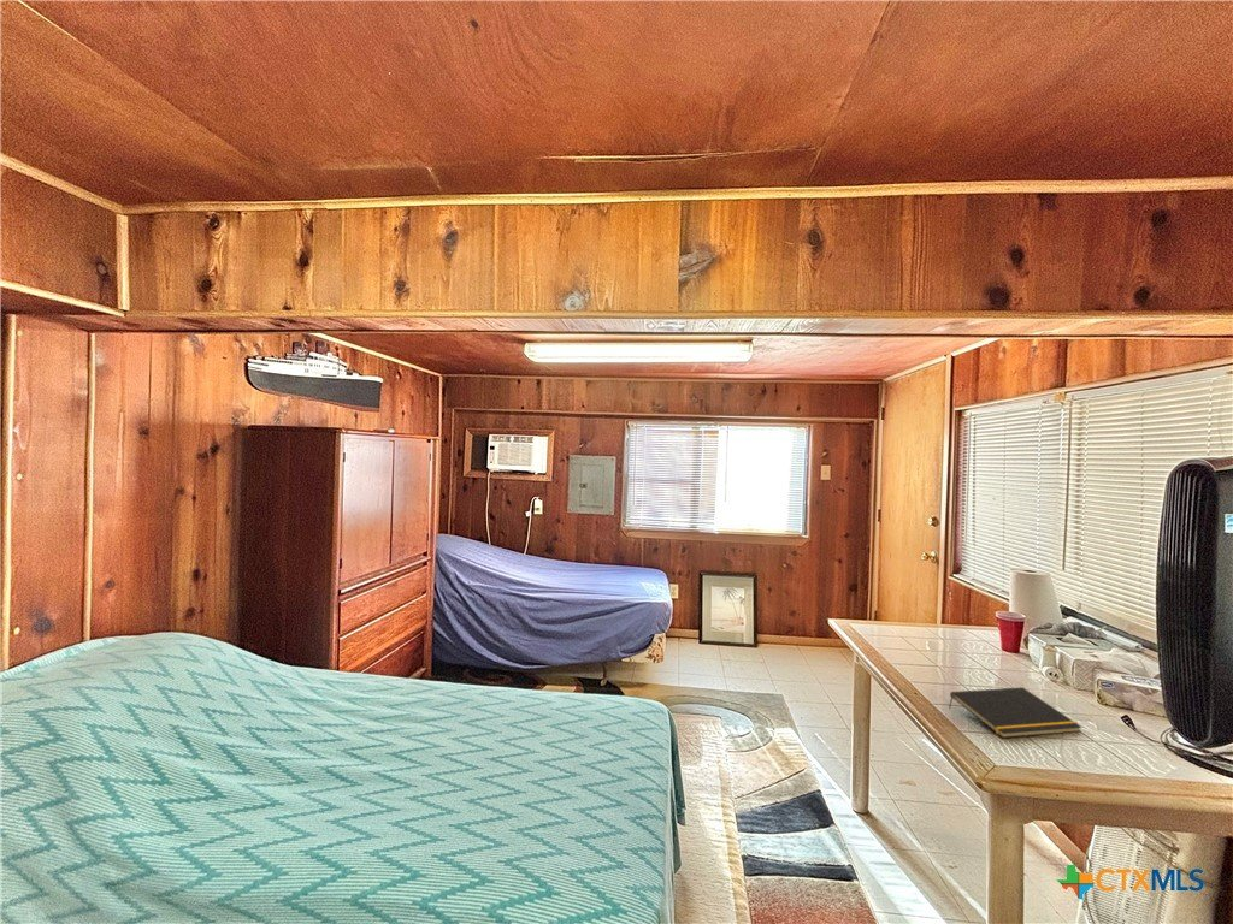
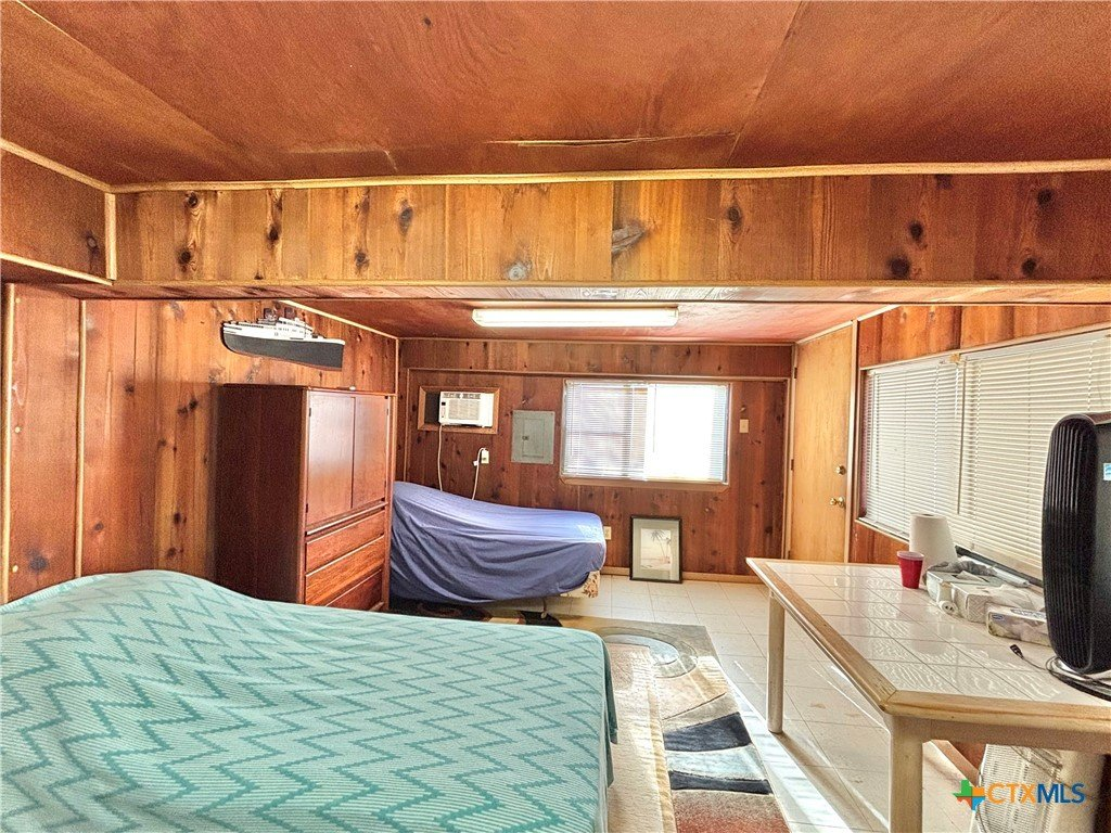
- notepad (1013, 710)
